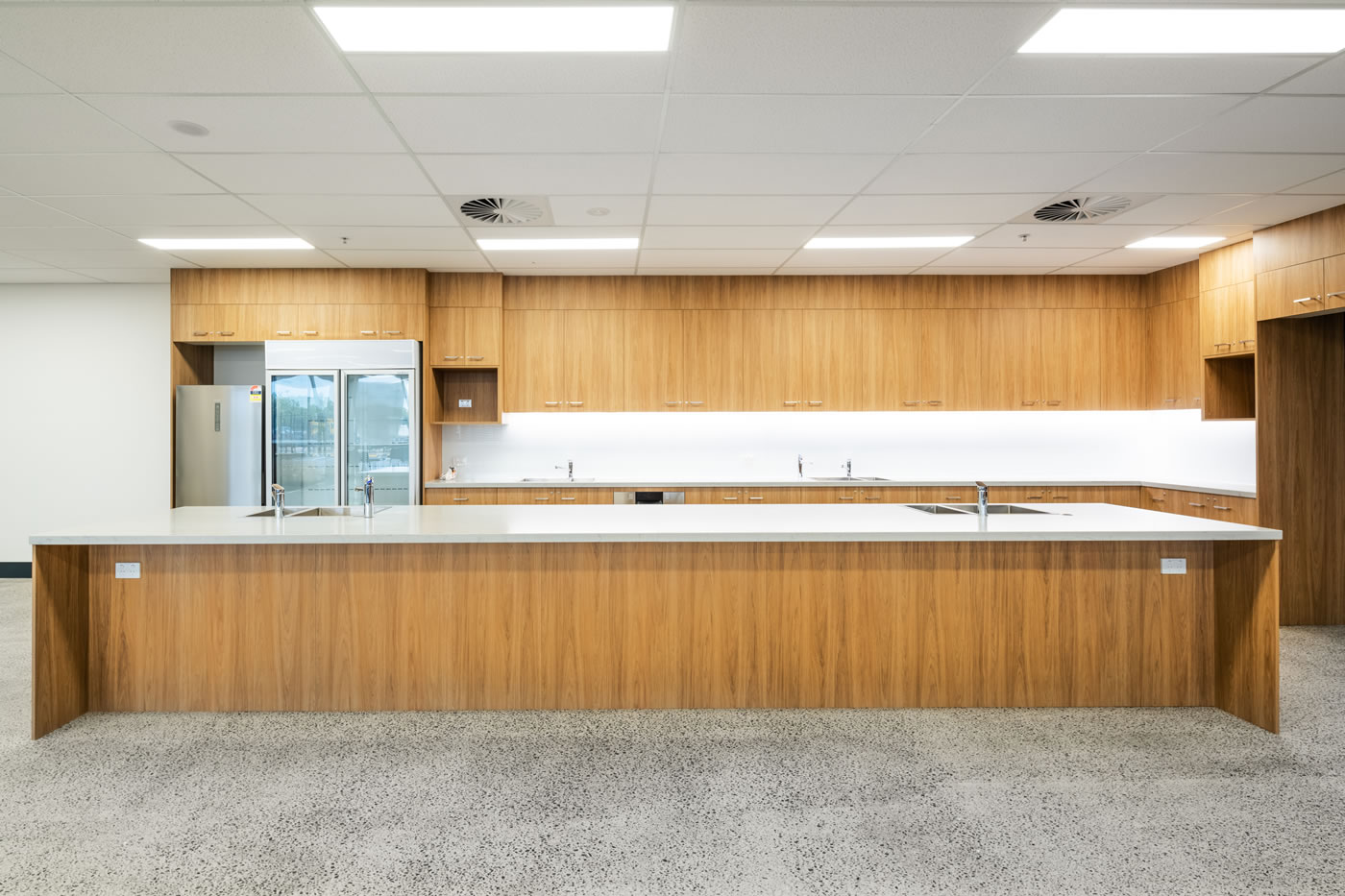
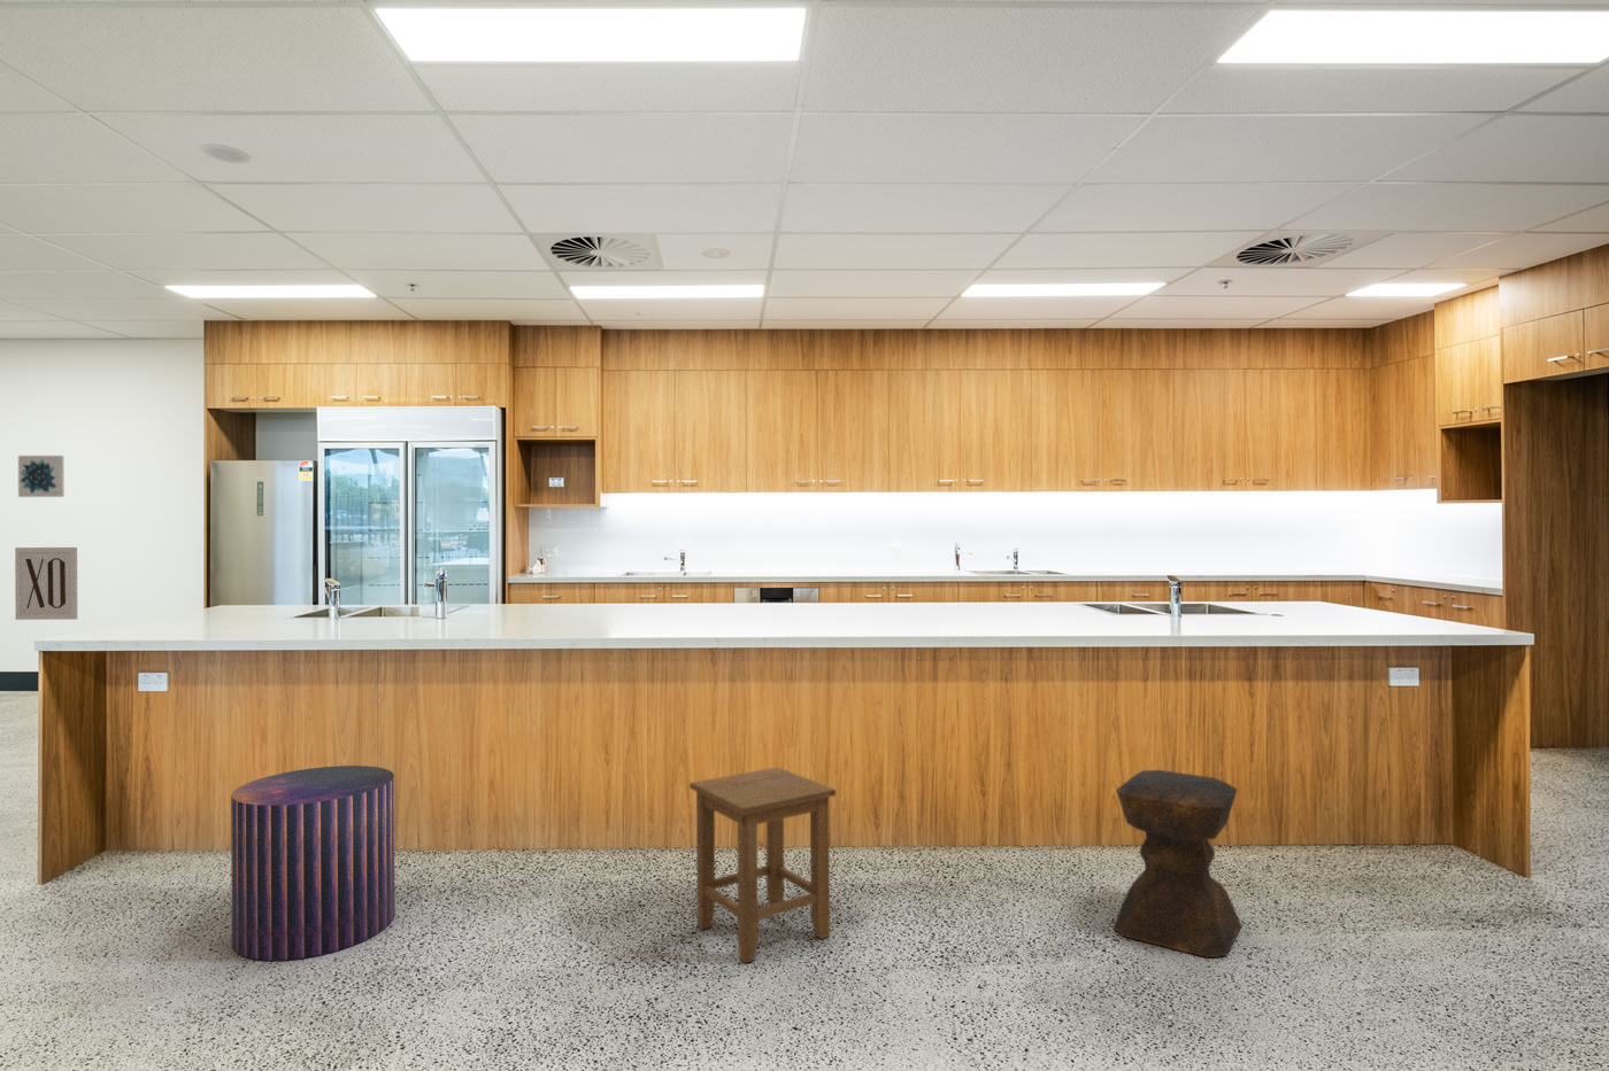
+ wall art (45, 583)
+ wall art (41, 476)
+ stool (767, 857)
+ stool (316, 855)
+ stool (1177, 853)
